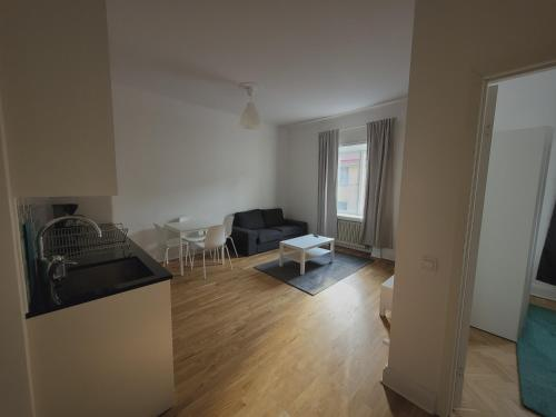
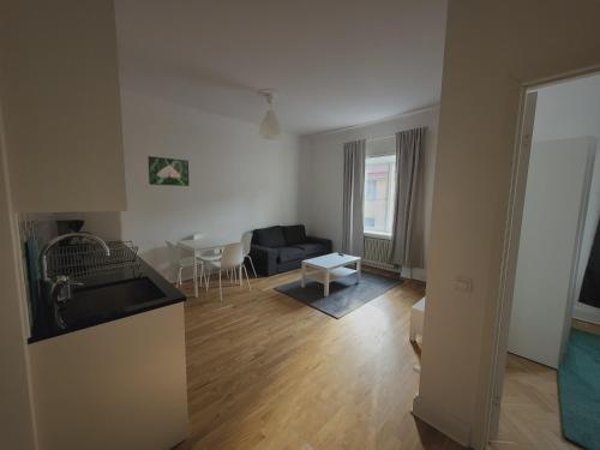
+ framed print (169, 172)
